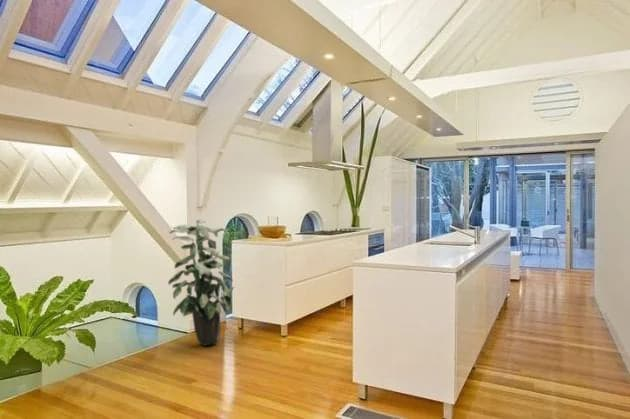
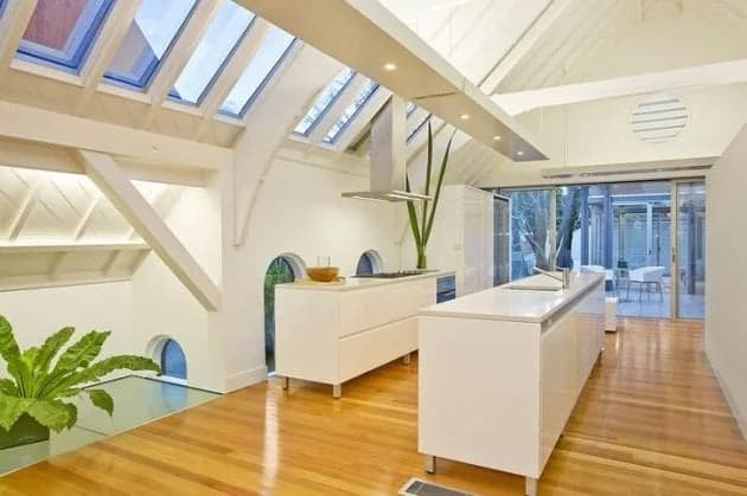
- indoor plant (201, 281)
